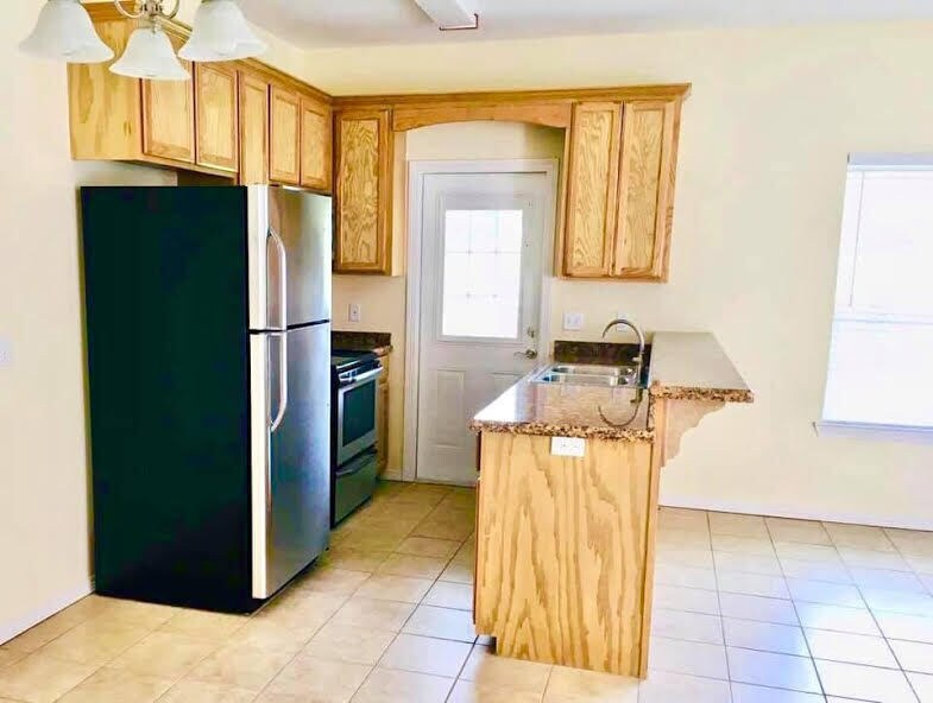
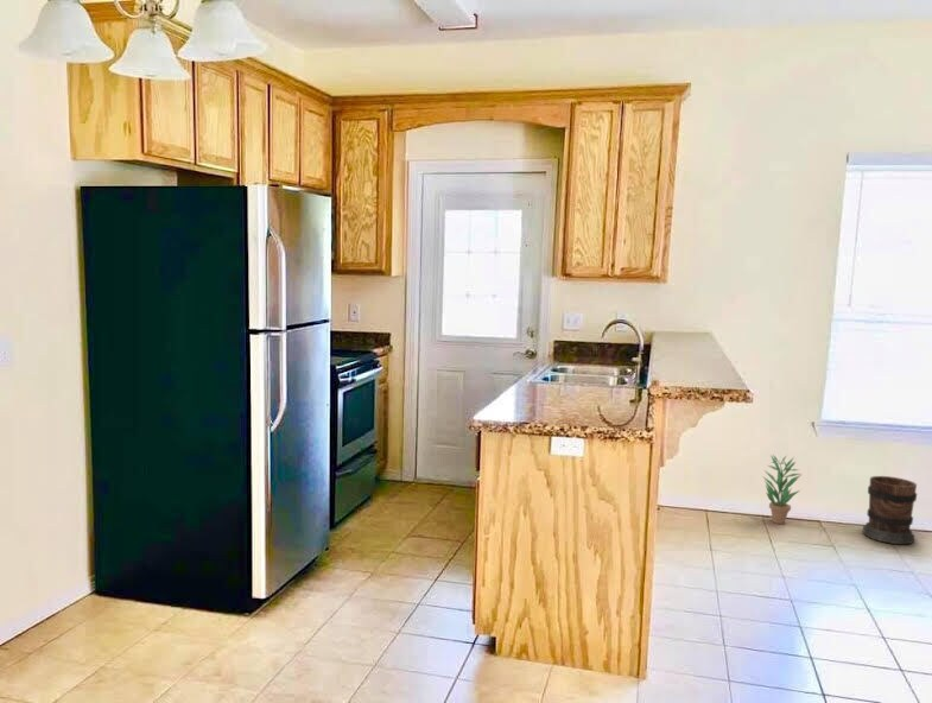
+ potted plant (780, 487)
+ wooden barrel (888, 507)
